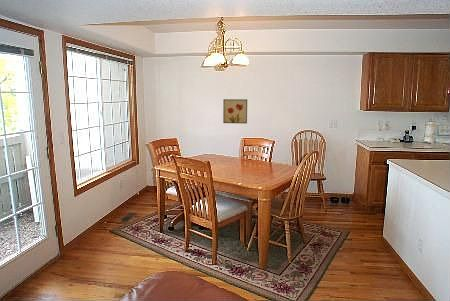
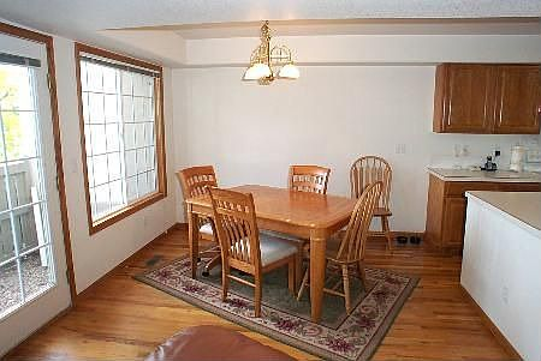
- wall art (235, 111)
